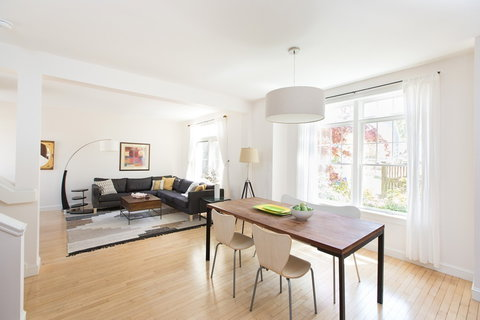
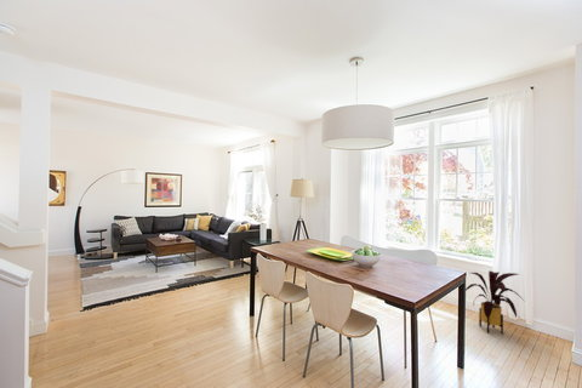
+ house plant (491, 299)
